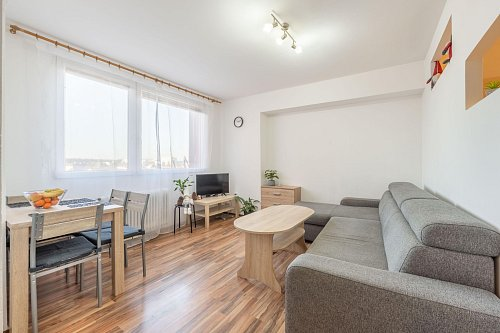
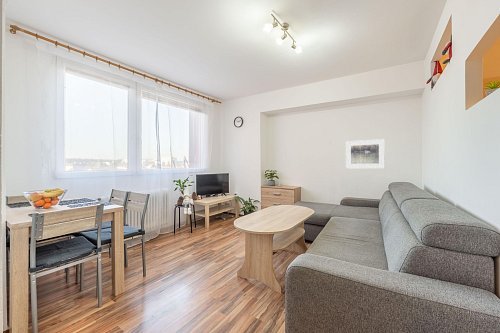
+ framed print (364, 154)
